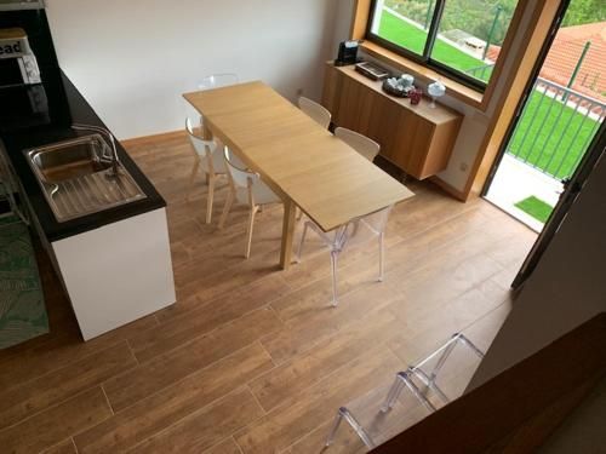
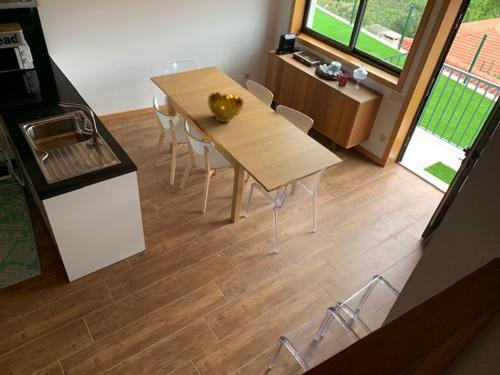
+ decorative bowl (225, 108)
